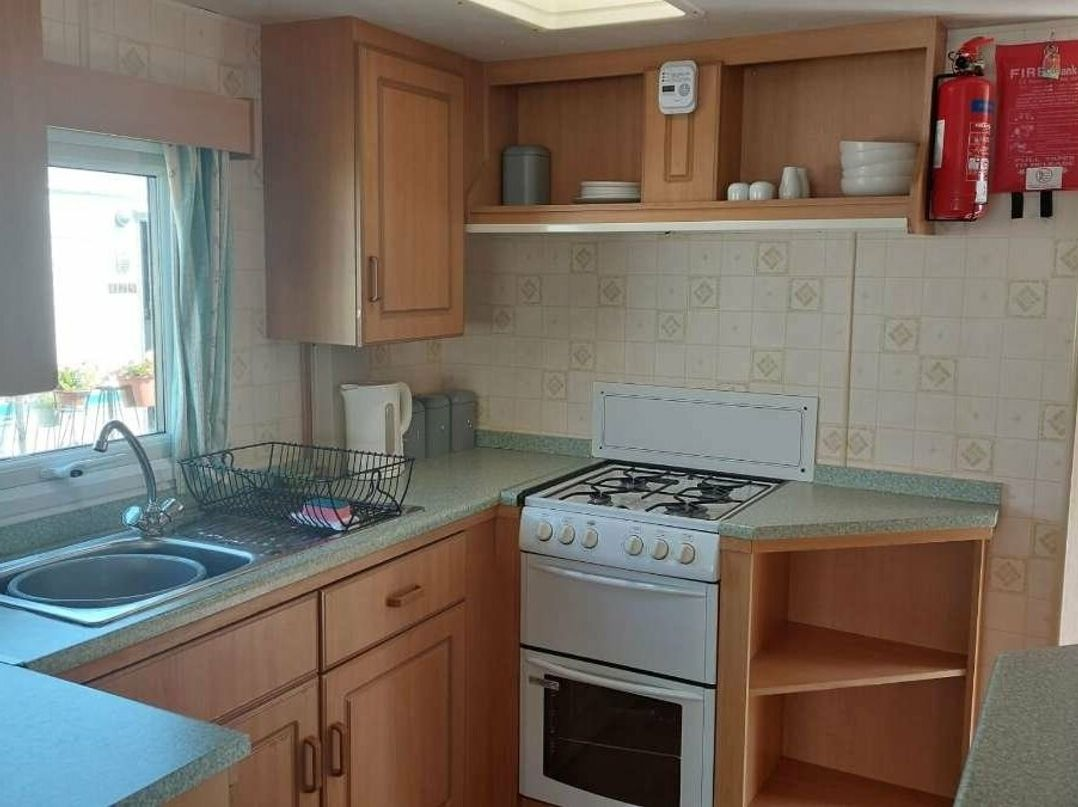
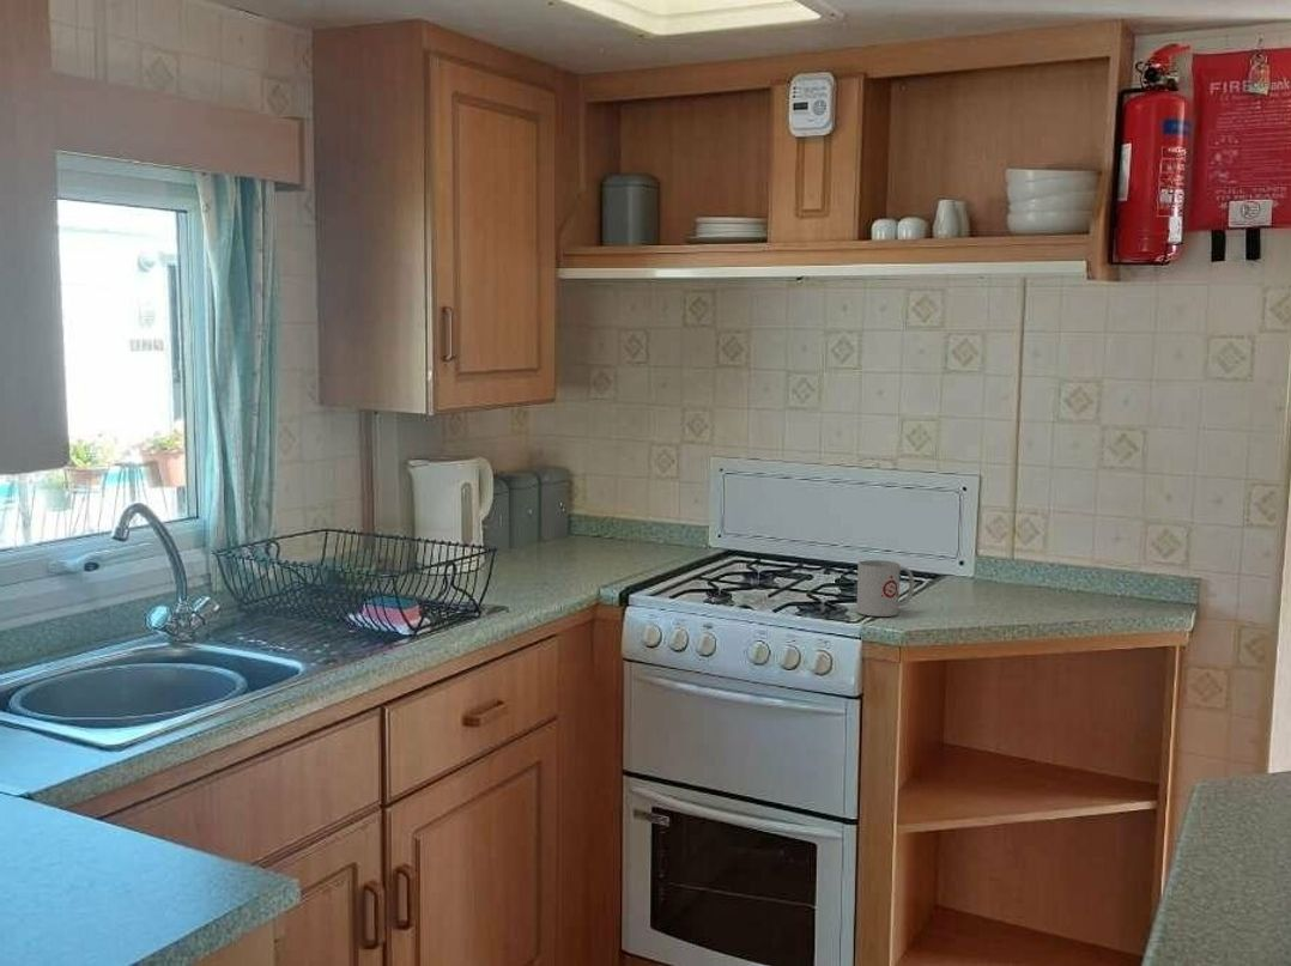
+ mug (886, 587)
